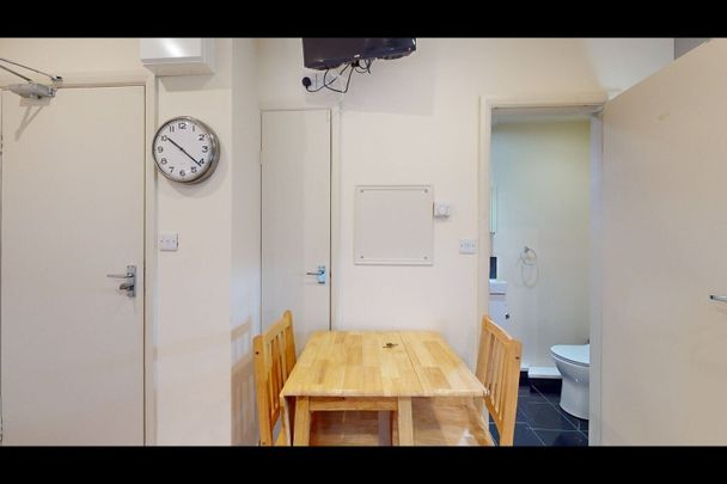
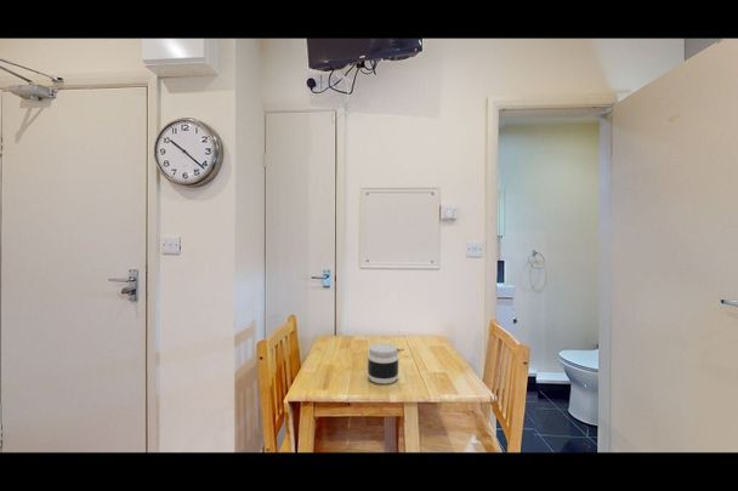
+ jar (382, 362)
